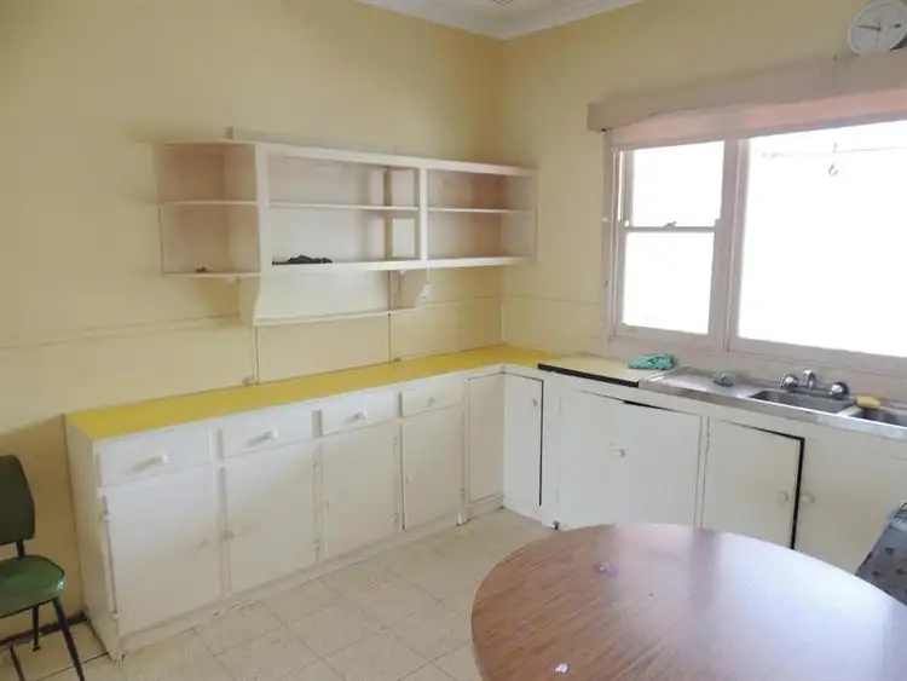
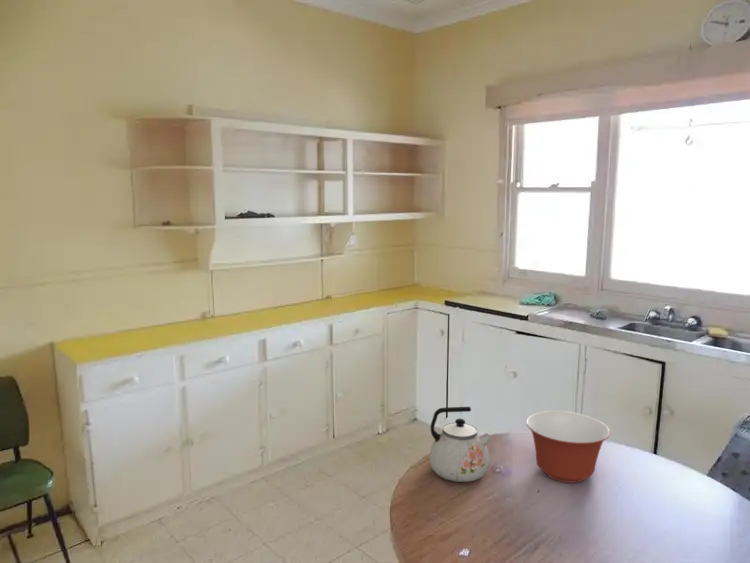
+ mixing bowl (565, 449)
+ kettle (460, 439)
